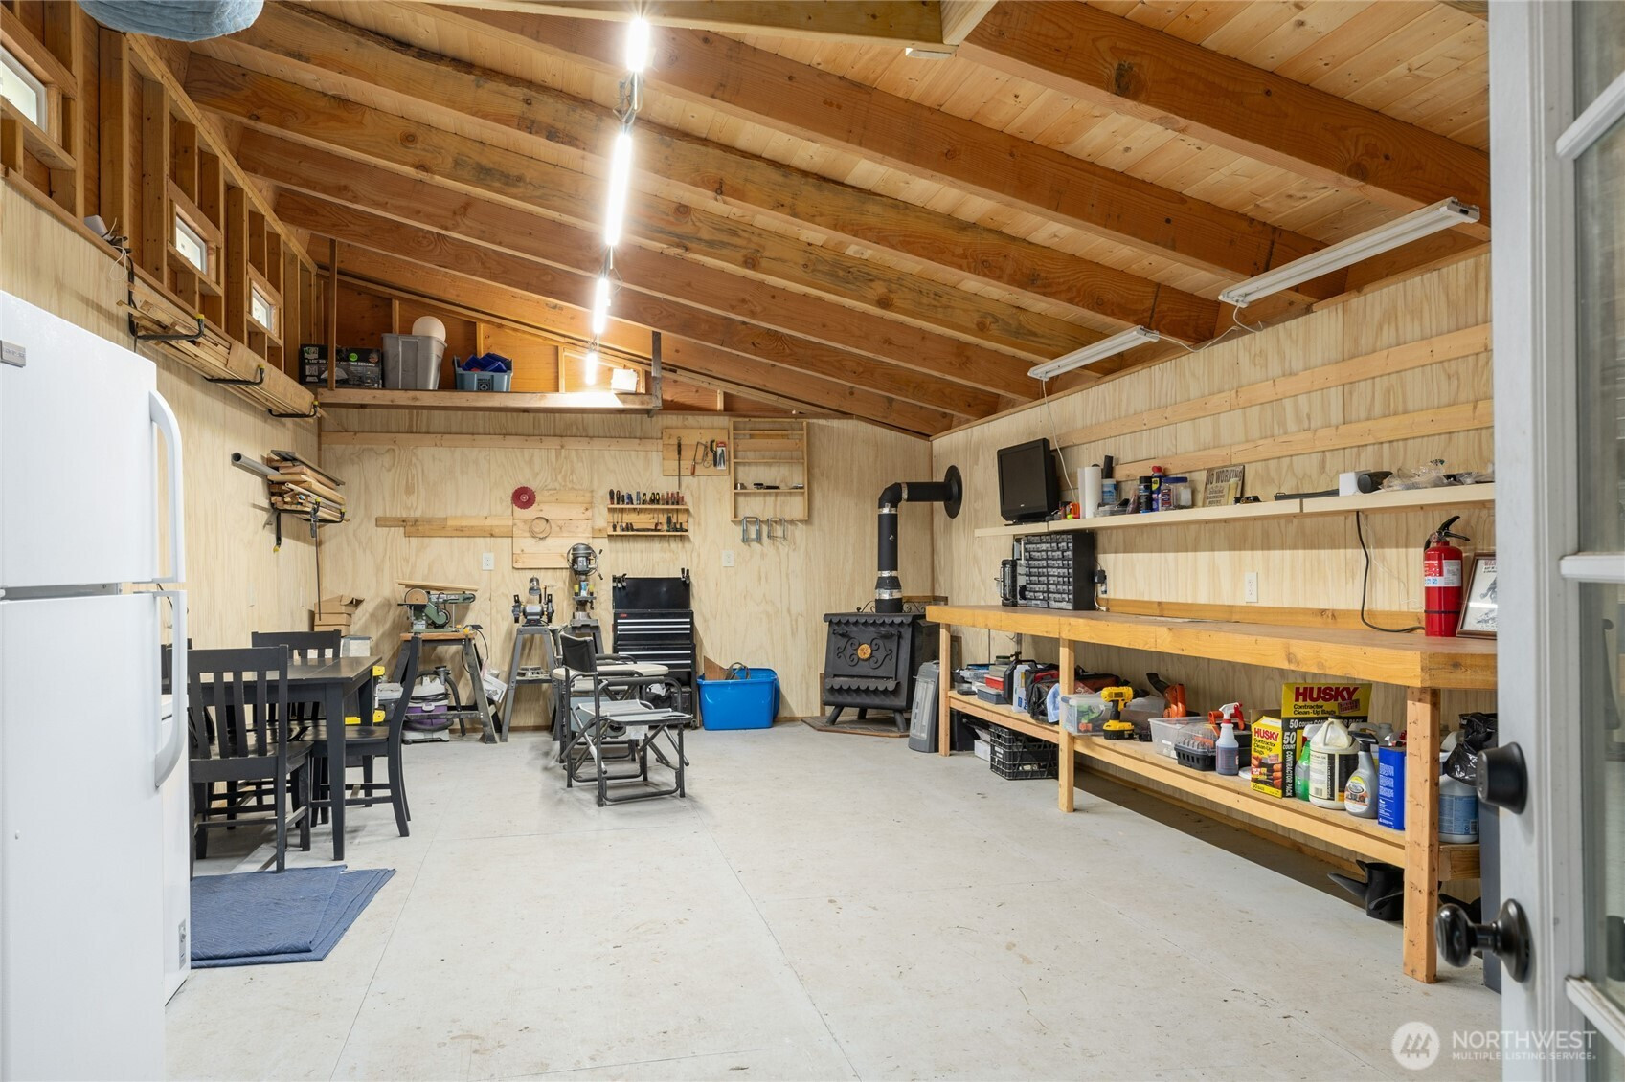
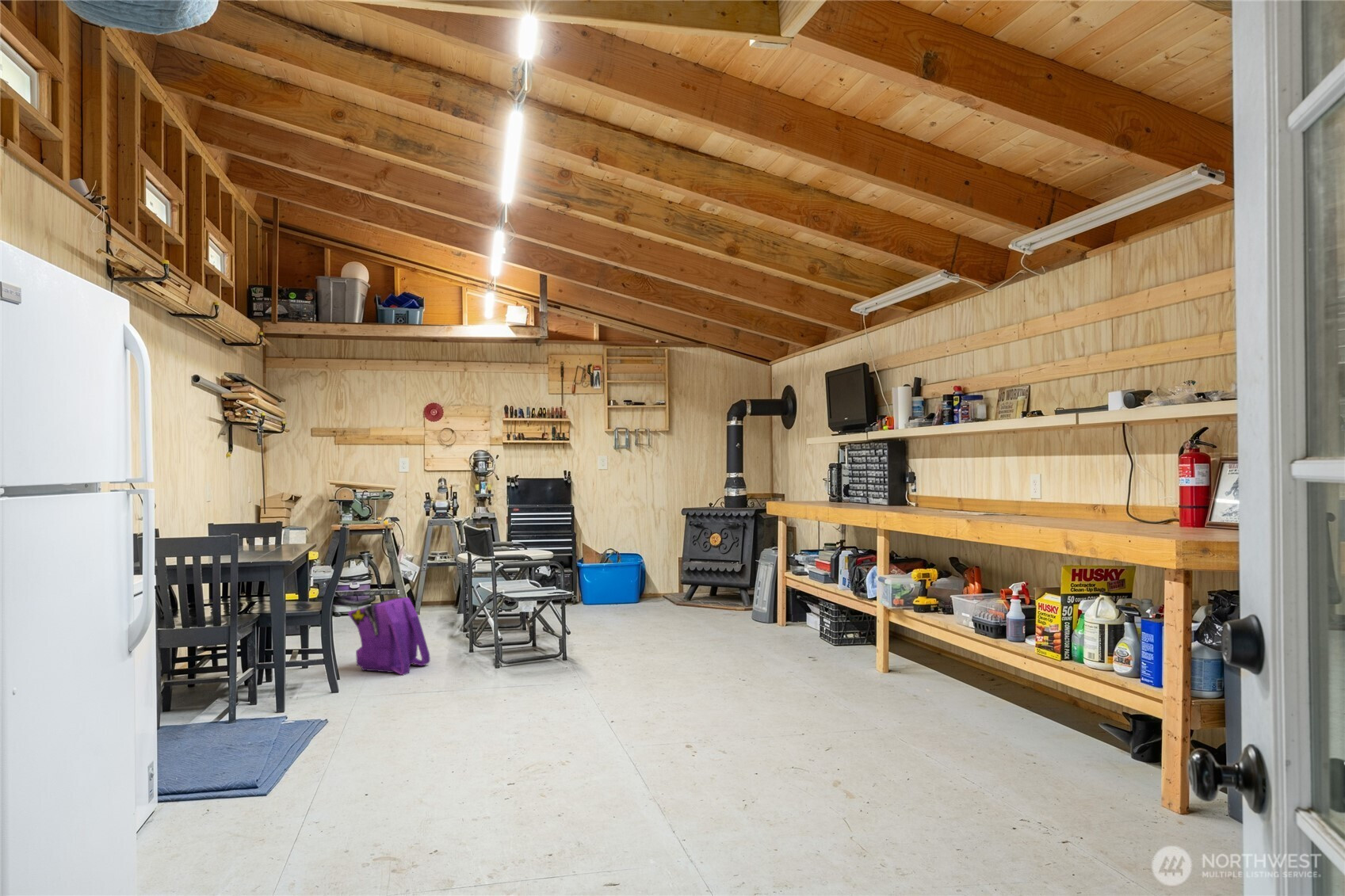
+ backpack (389, 633)
